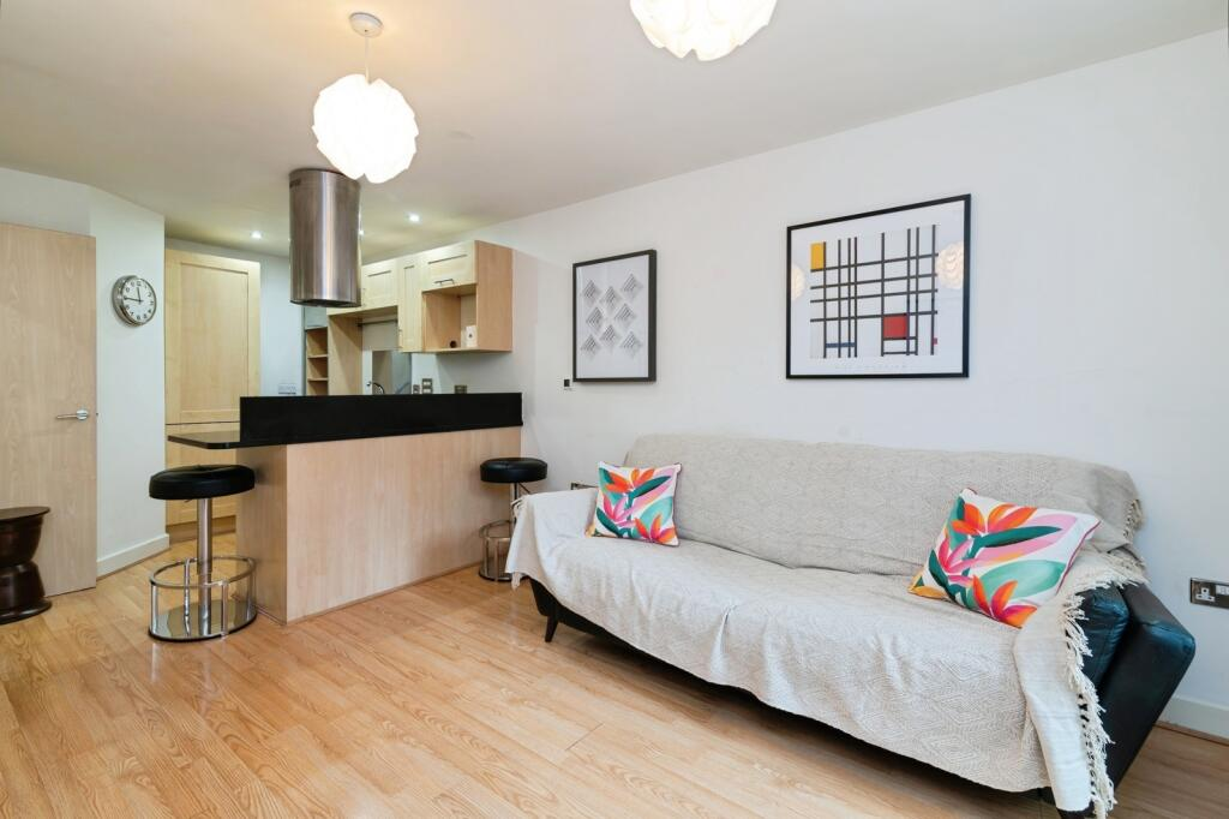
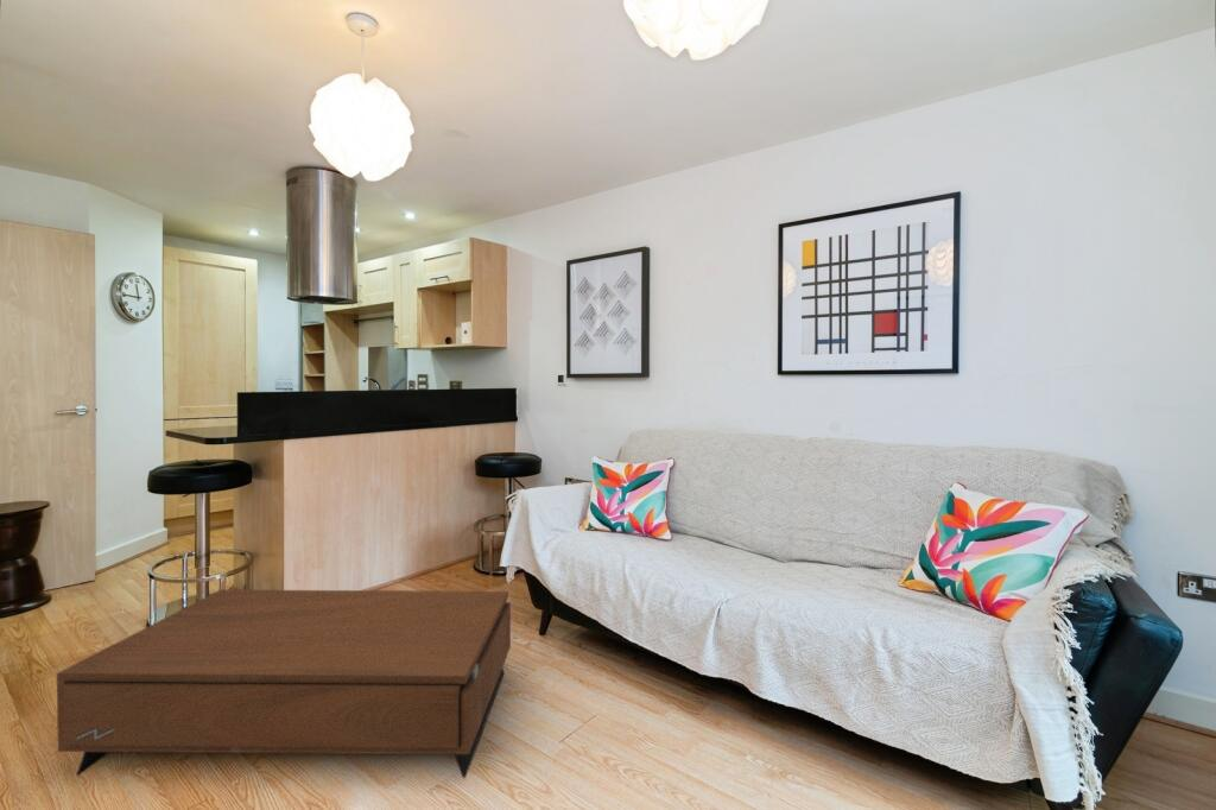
+ coffee table (322, 671)
